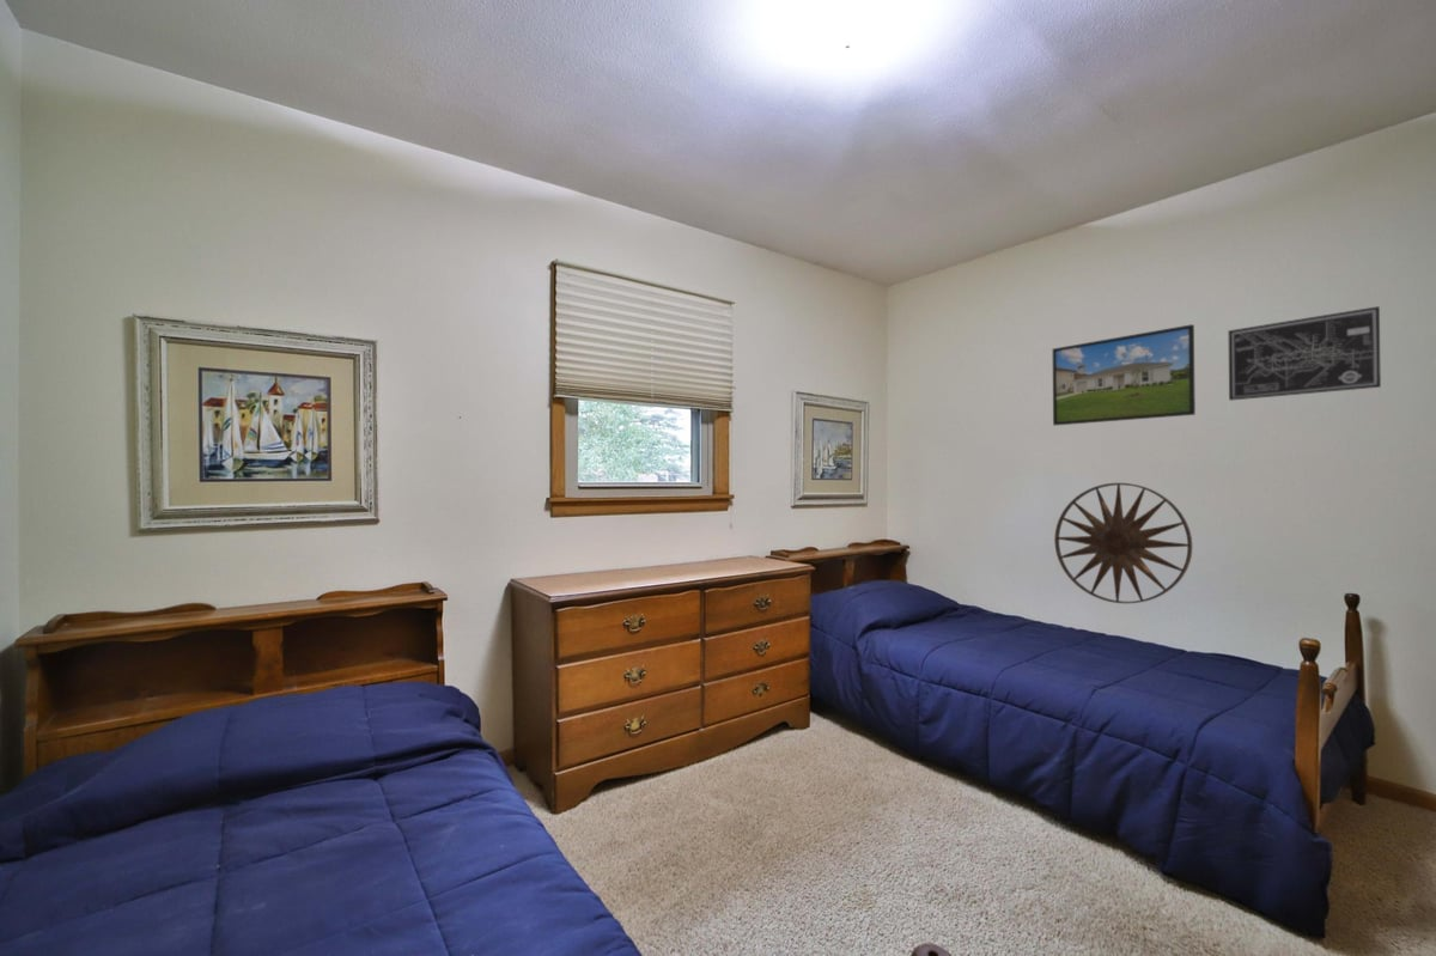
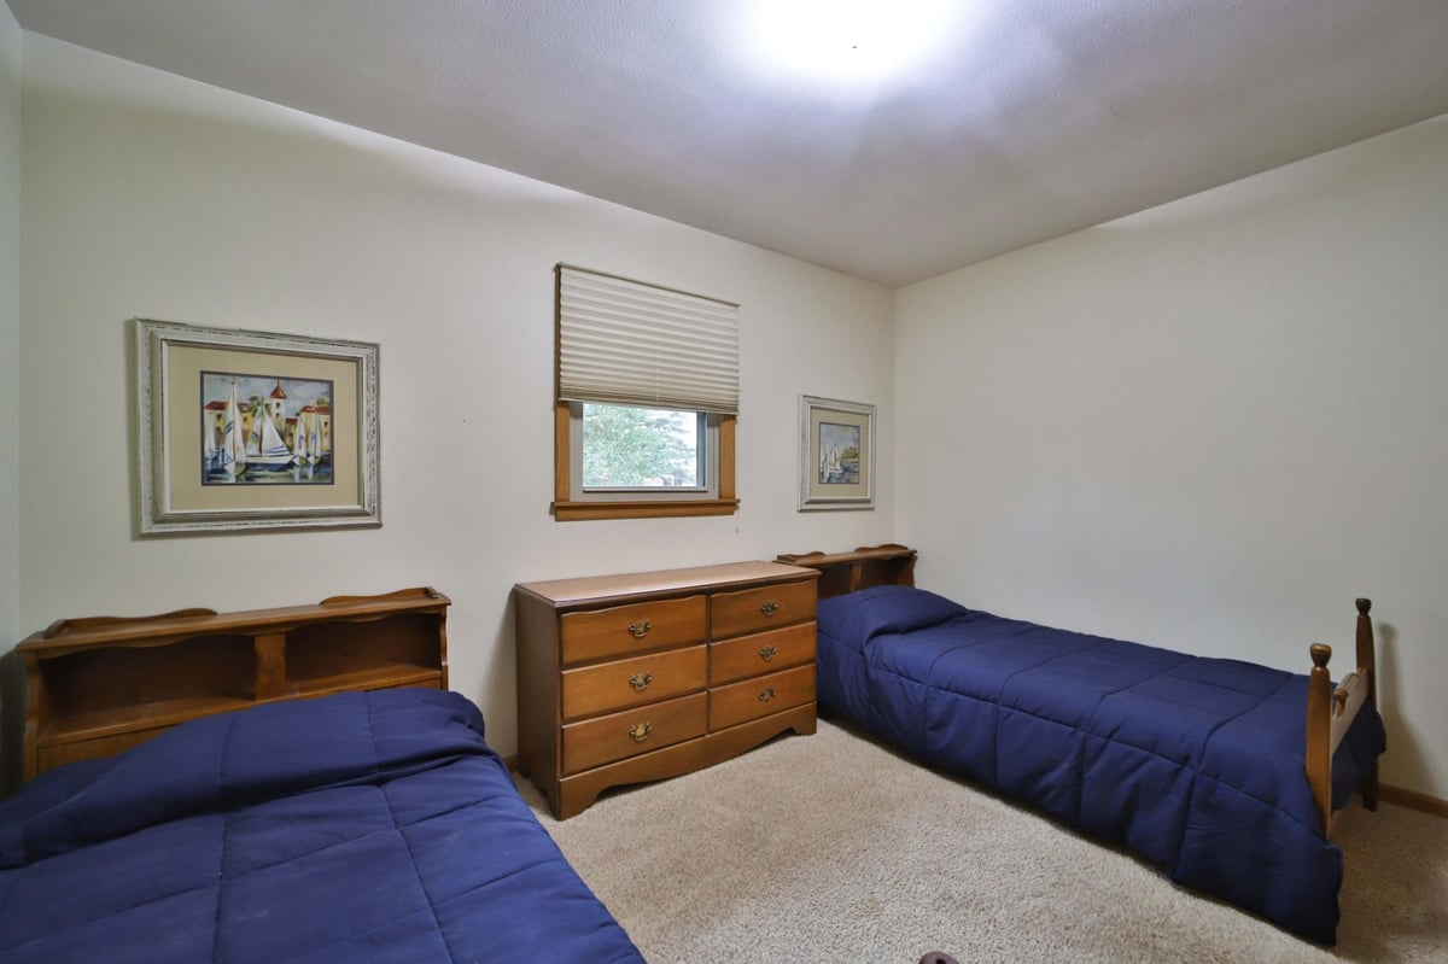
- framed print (1118, 378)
- wall art (1118, 542)
- wall art (1298, 357)
